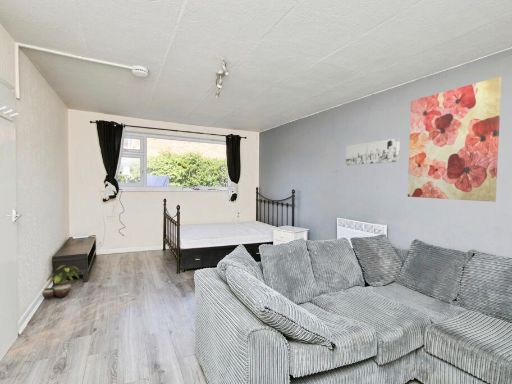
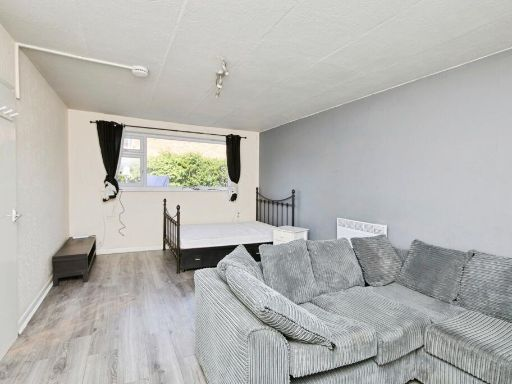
- potted plant (61, 280)
- wall art (370, 153)
- wall art (448, 145)
